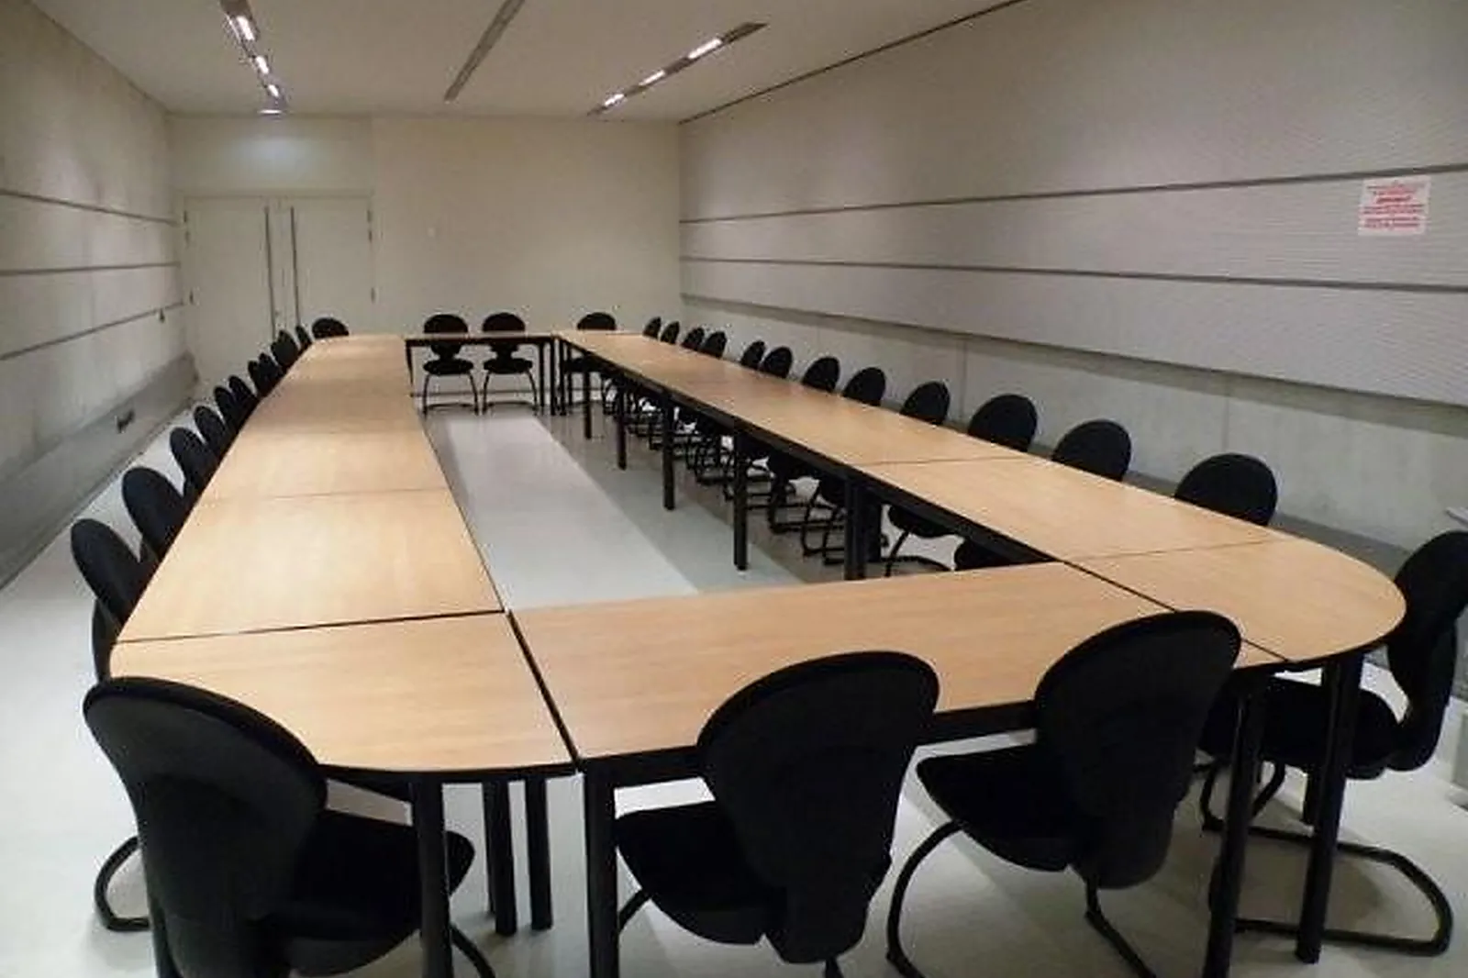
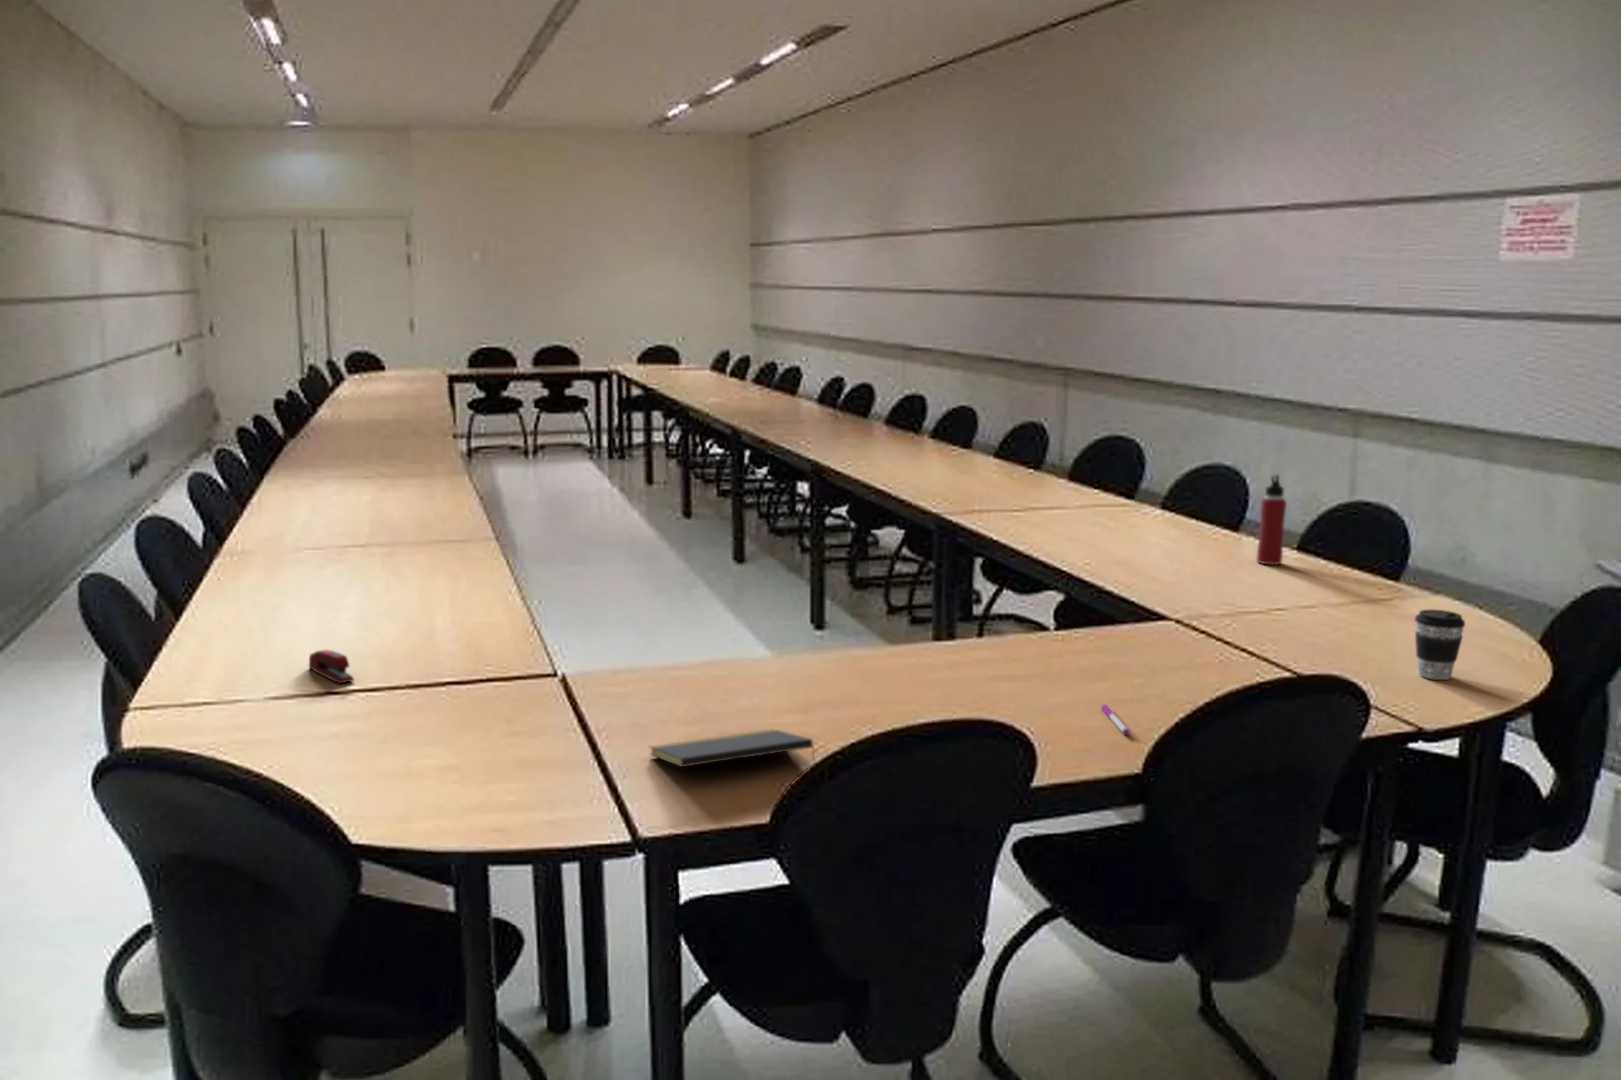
+ notepad (729, 746)
+ coffee cup (1437, 645)
+ stapler (329, 662)
+ water bottle (1271, 518)
+ pen (1115, 720)
